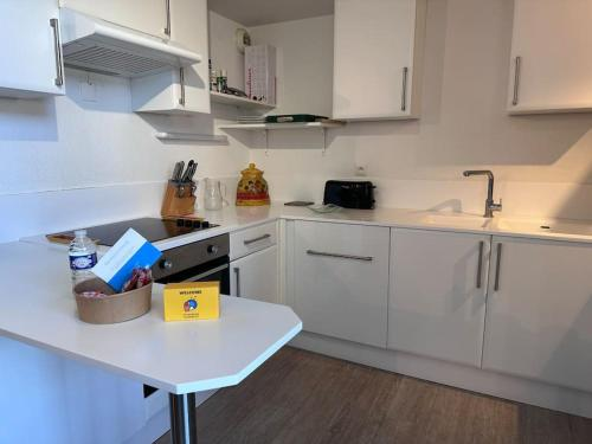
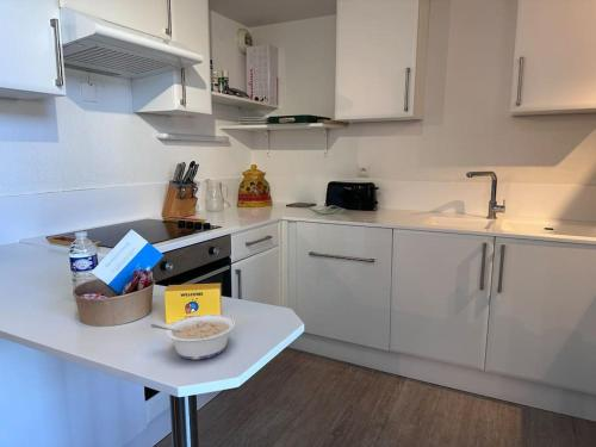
+ legume (199, 336)
